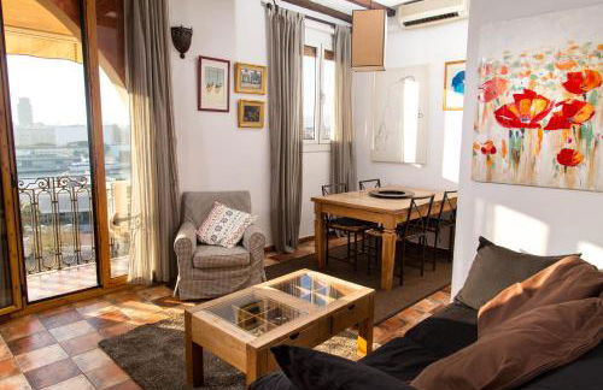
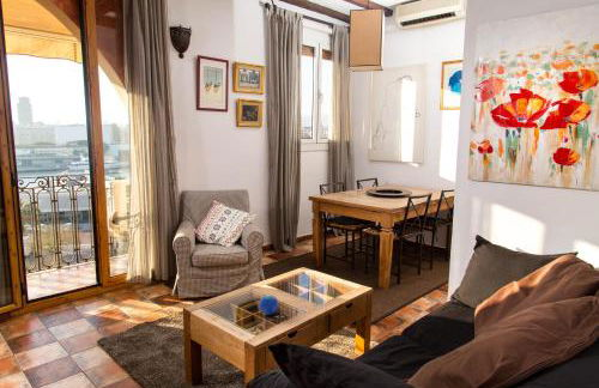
+ decorative orb (268, 304)
